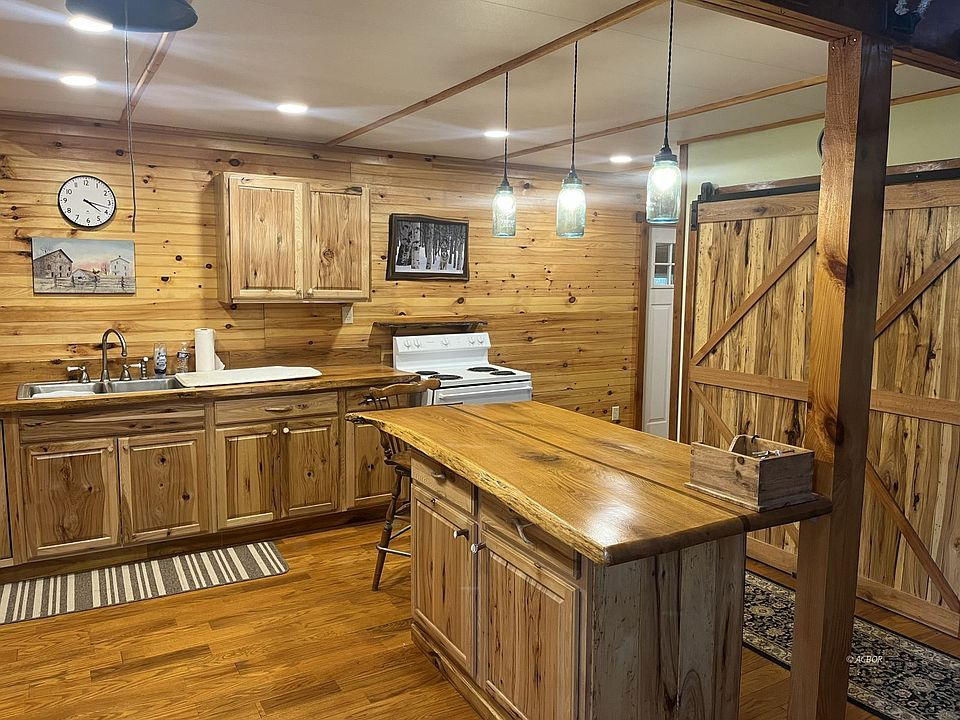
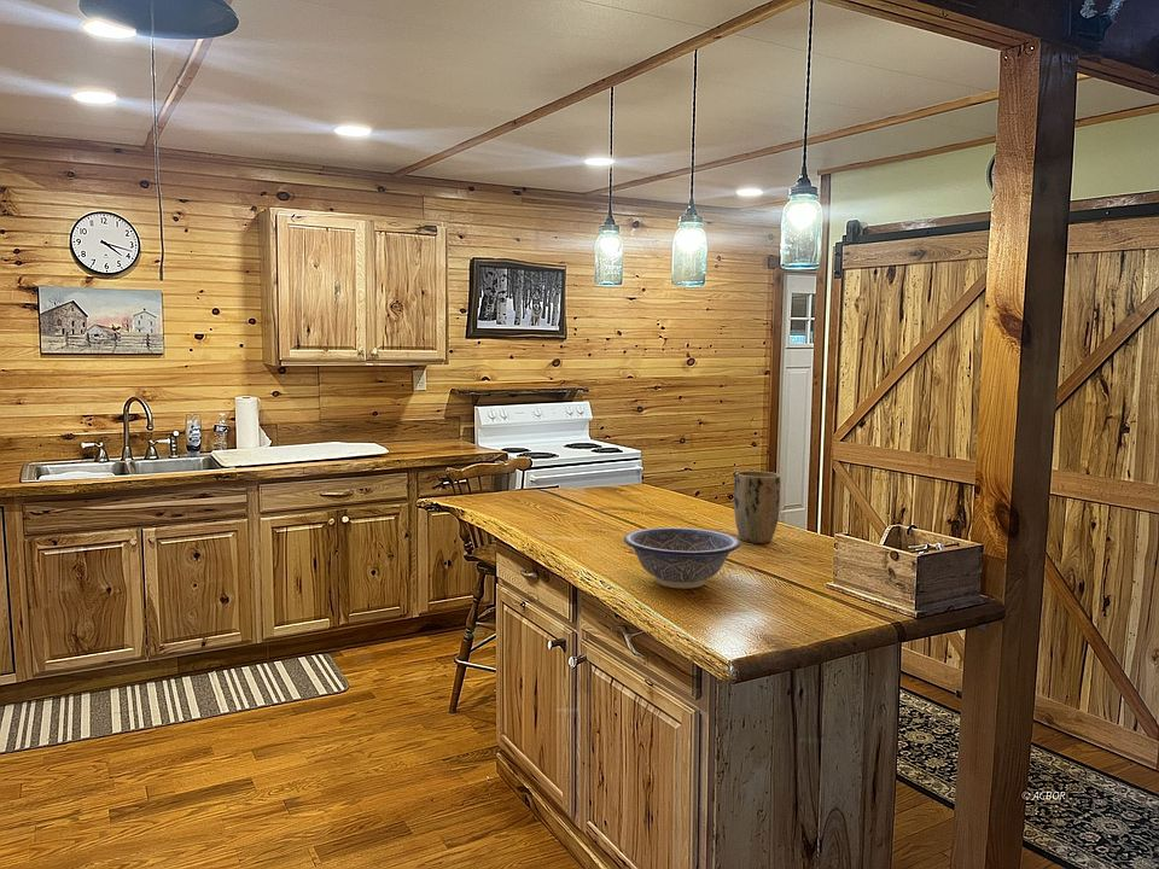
+ decorative bowl (681, 560)
+ plant pot (756, 506)
